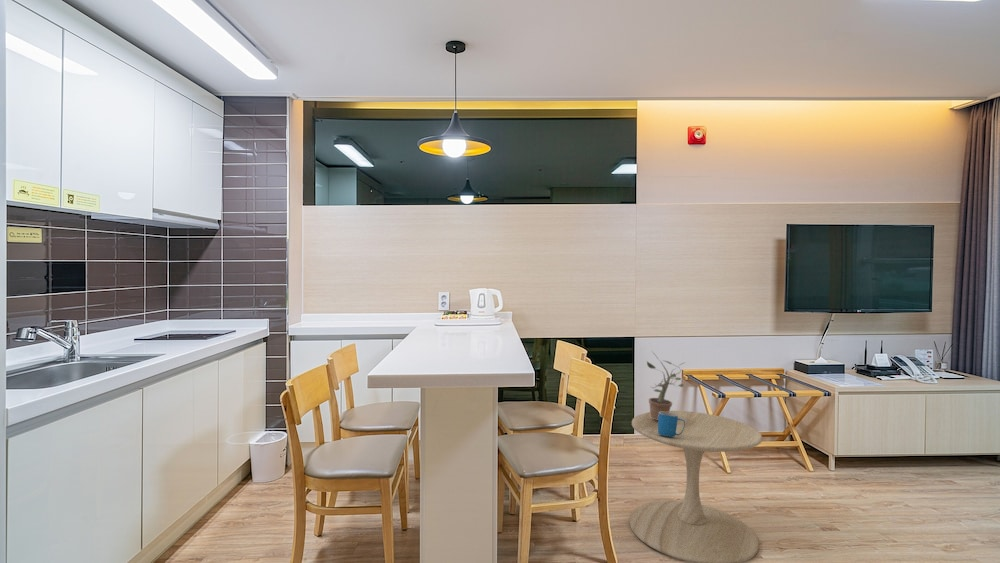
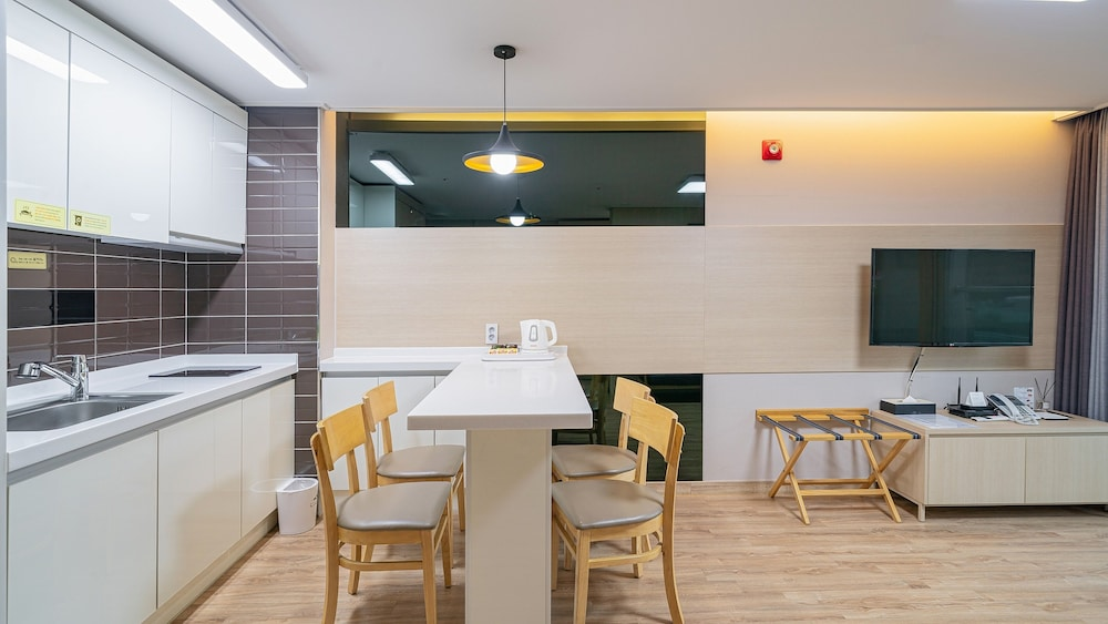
- potted plant (662, 384)
- mug (670, 424)
- side table (692, 478)
